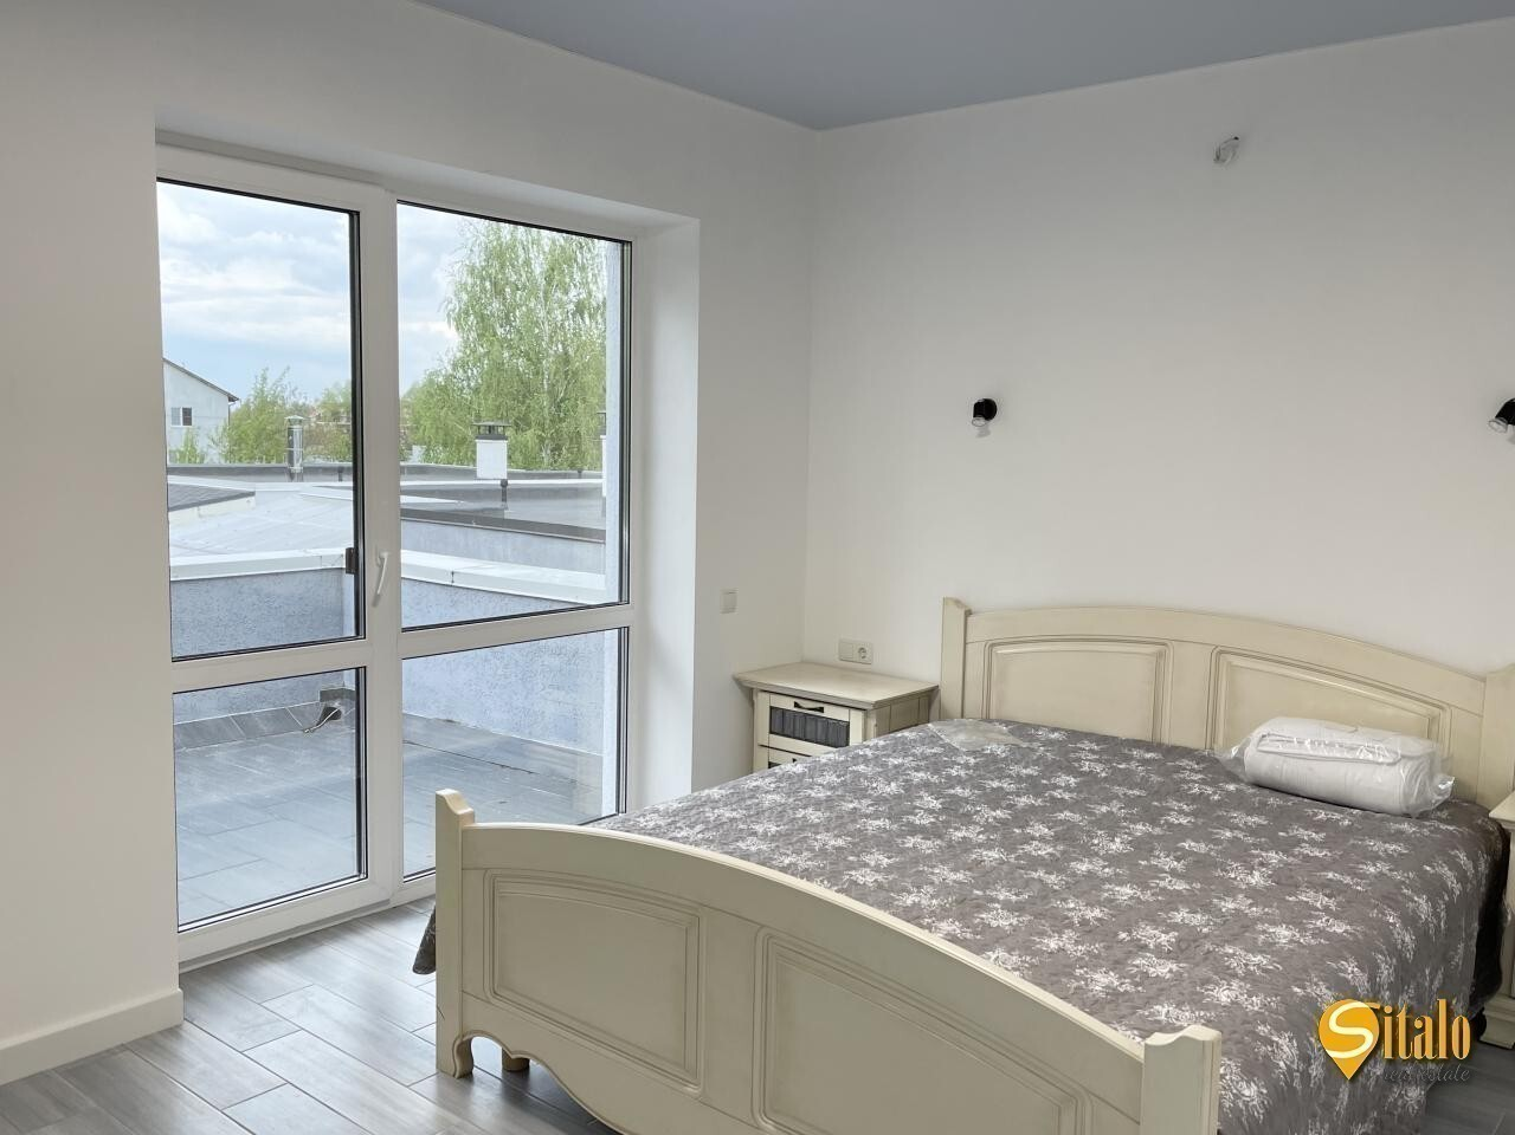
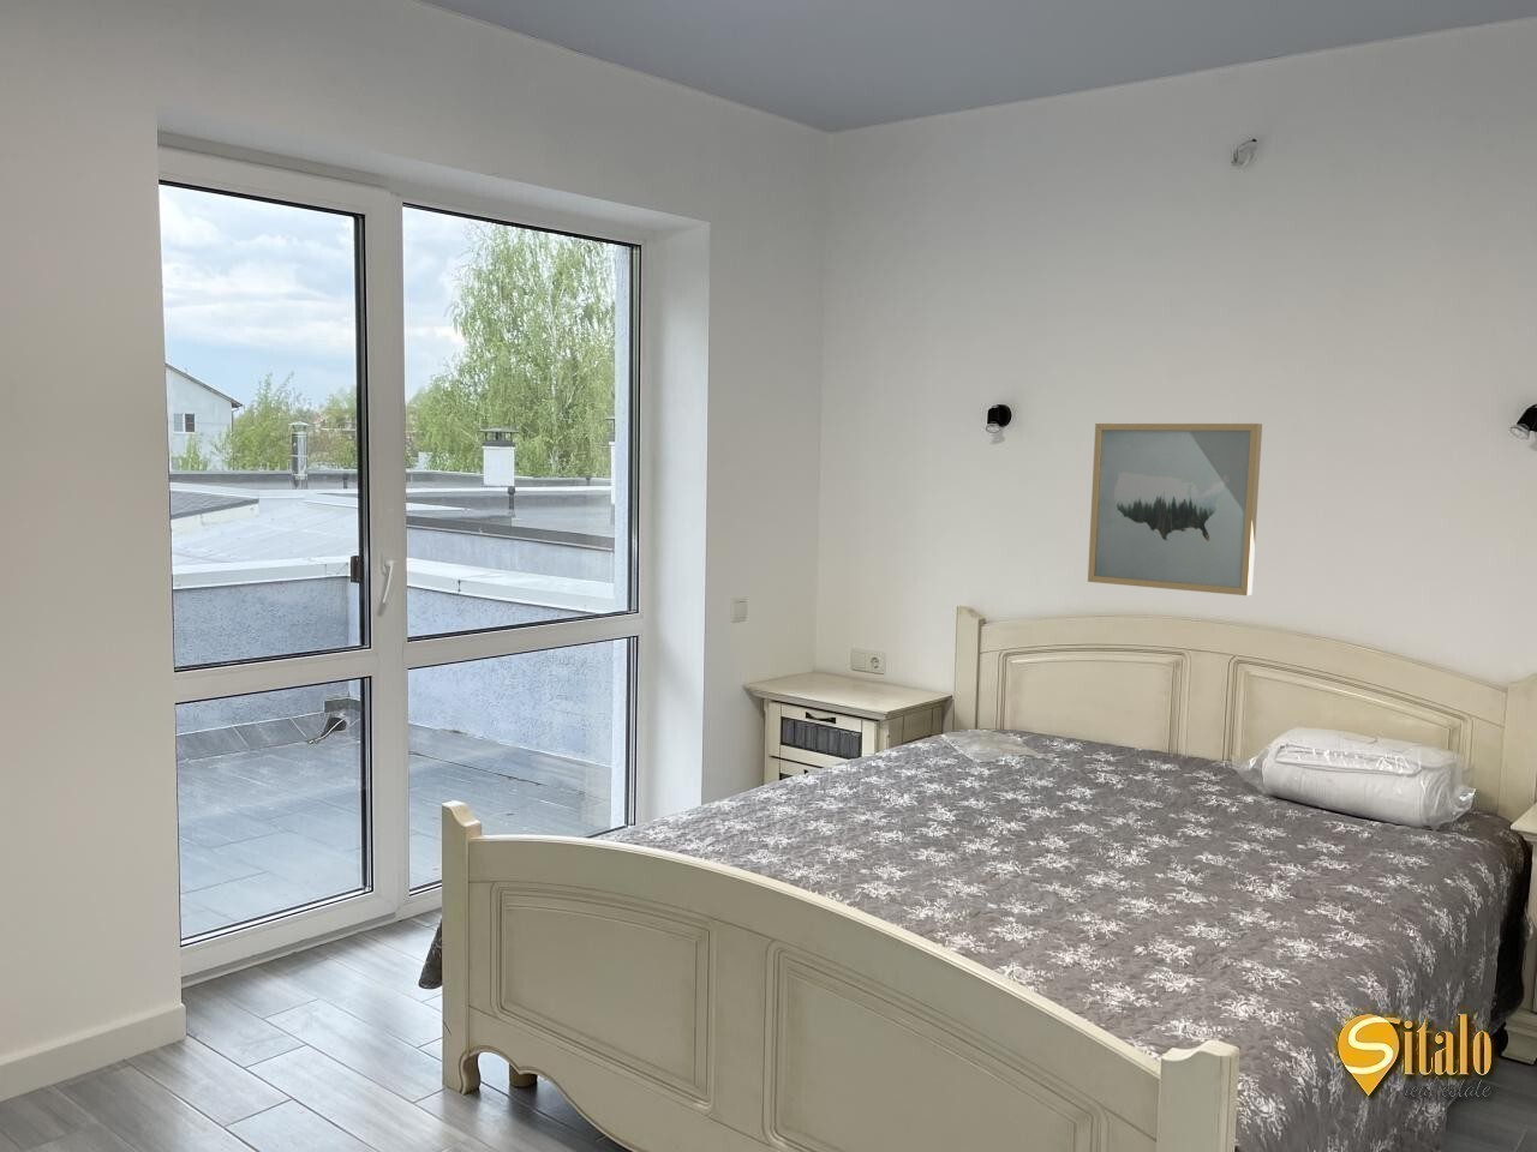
+ wall art (1170, 506)
